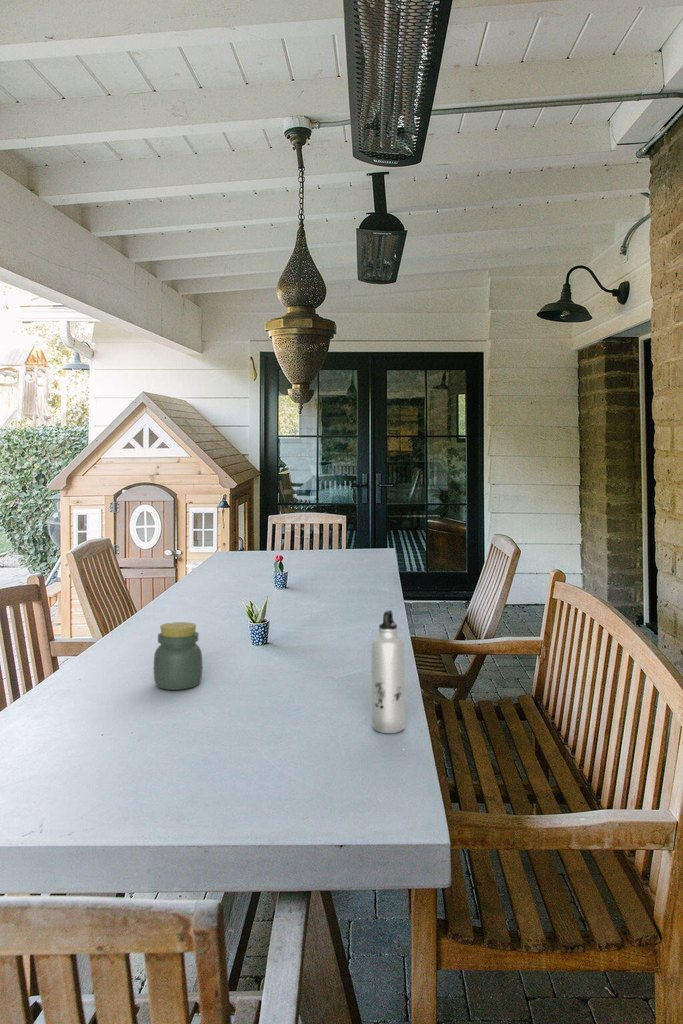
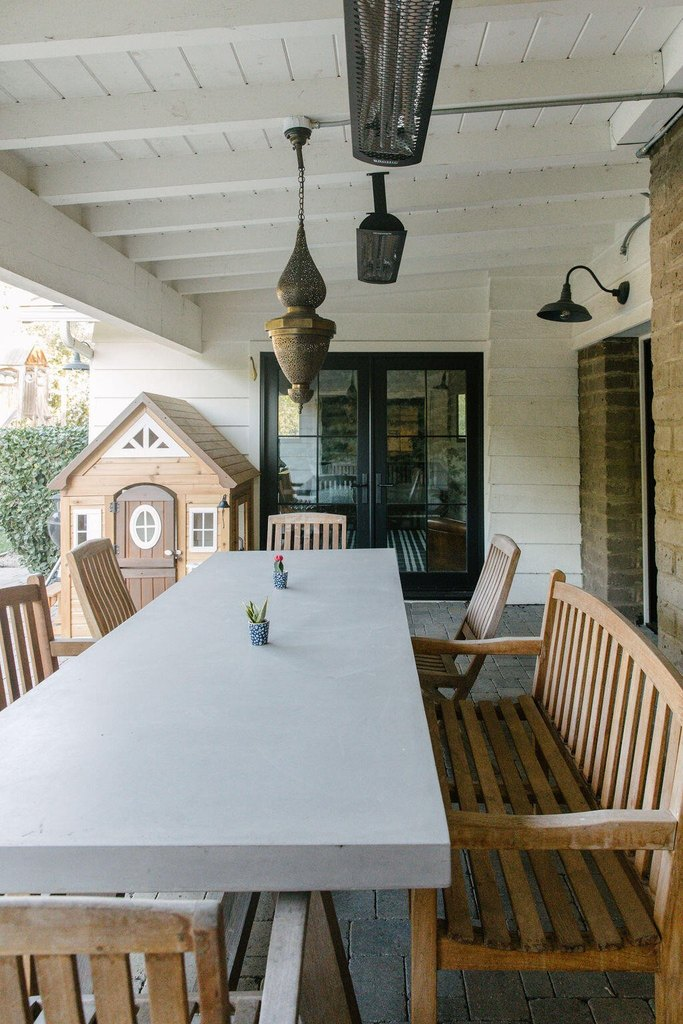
- water bottle (388, 669)
- jar (178, 654)
